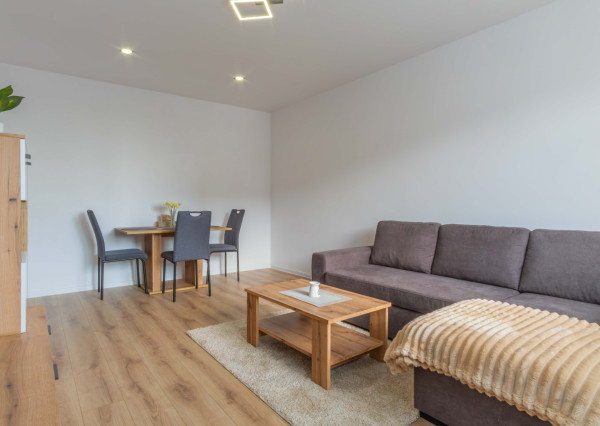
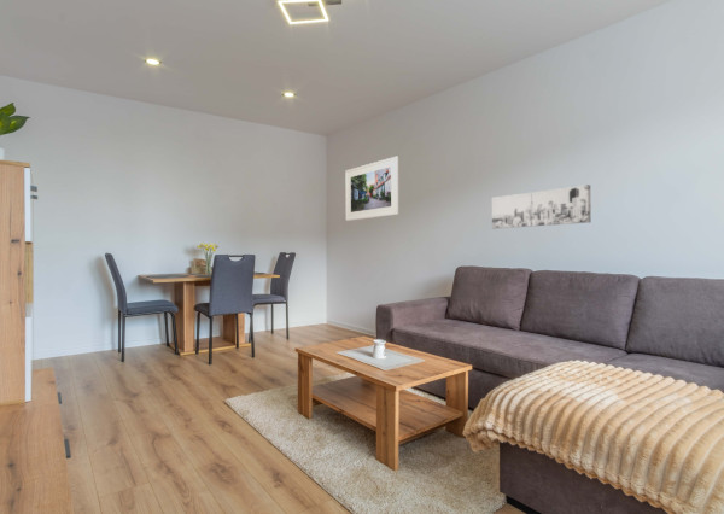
+ wall art (536, 209)
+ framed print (369, 191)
